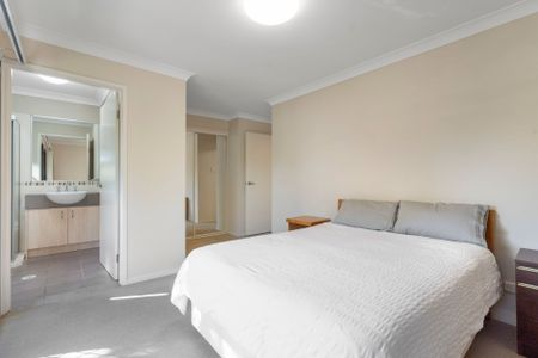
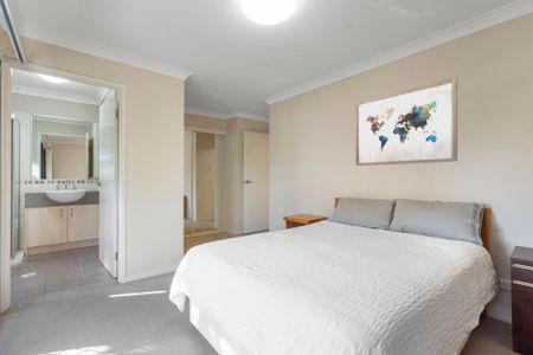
+ wall art (399, 128)
